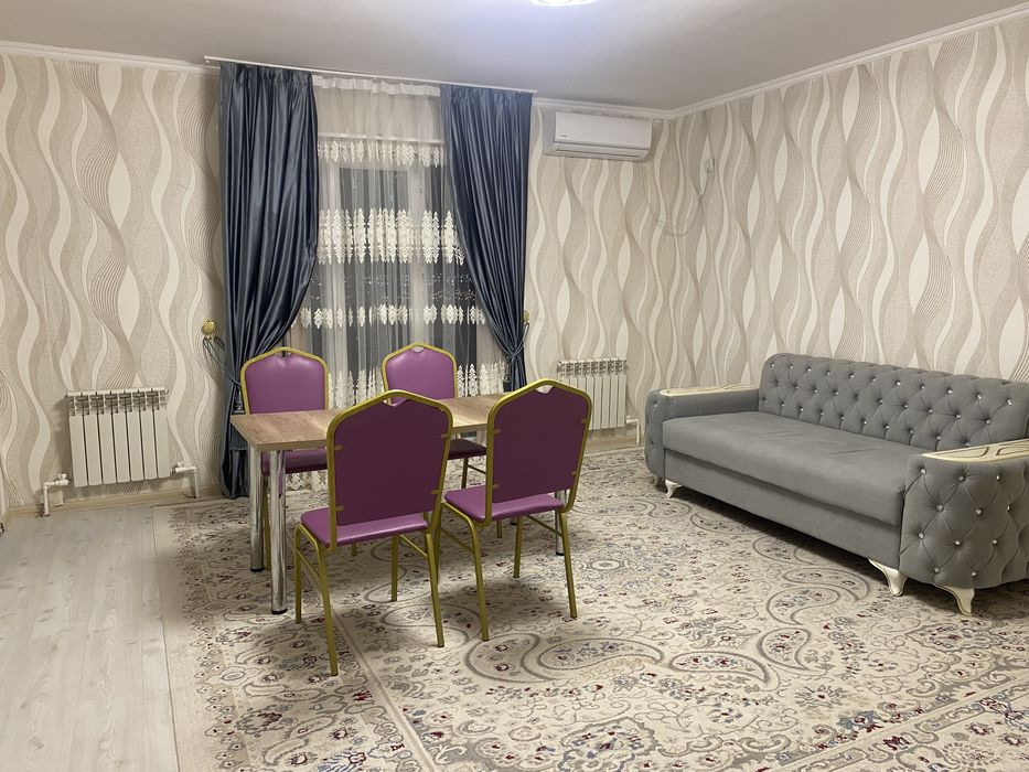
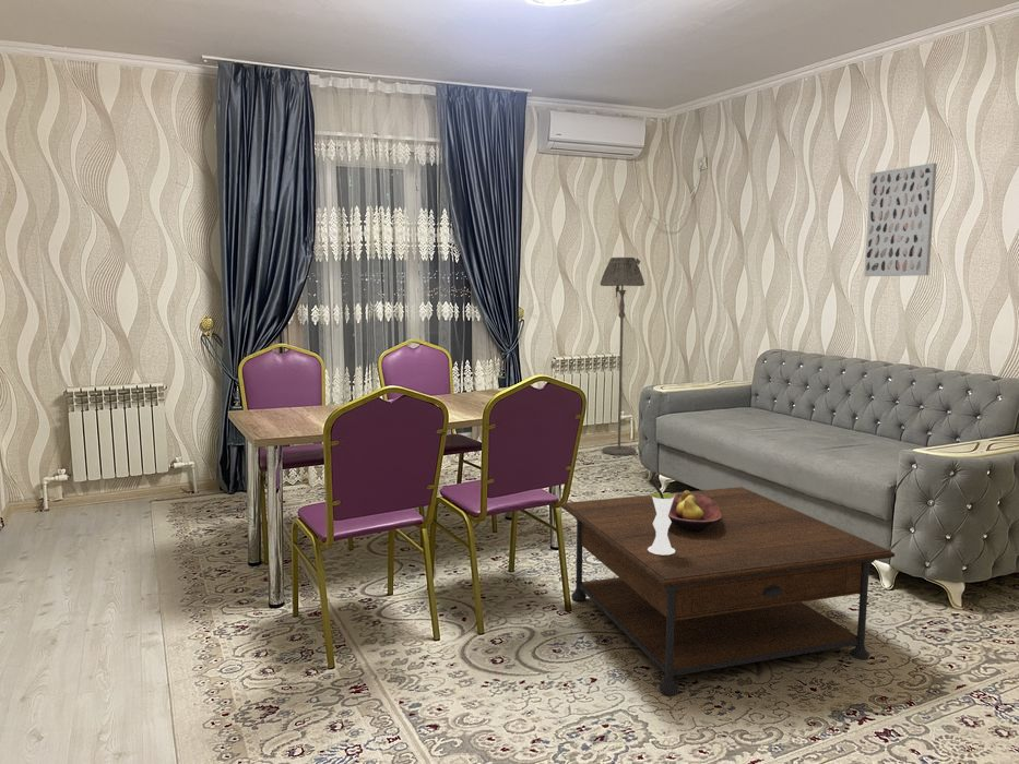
+ fruit bowl (689, 506)
+ vase (662, 515)
+ coffee table (709, 574)
+ floor lamp (620, 356)
+ wall art (898, 223)
